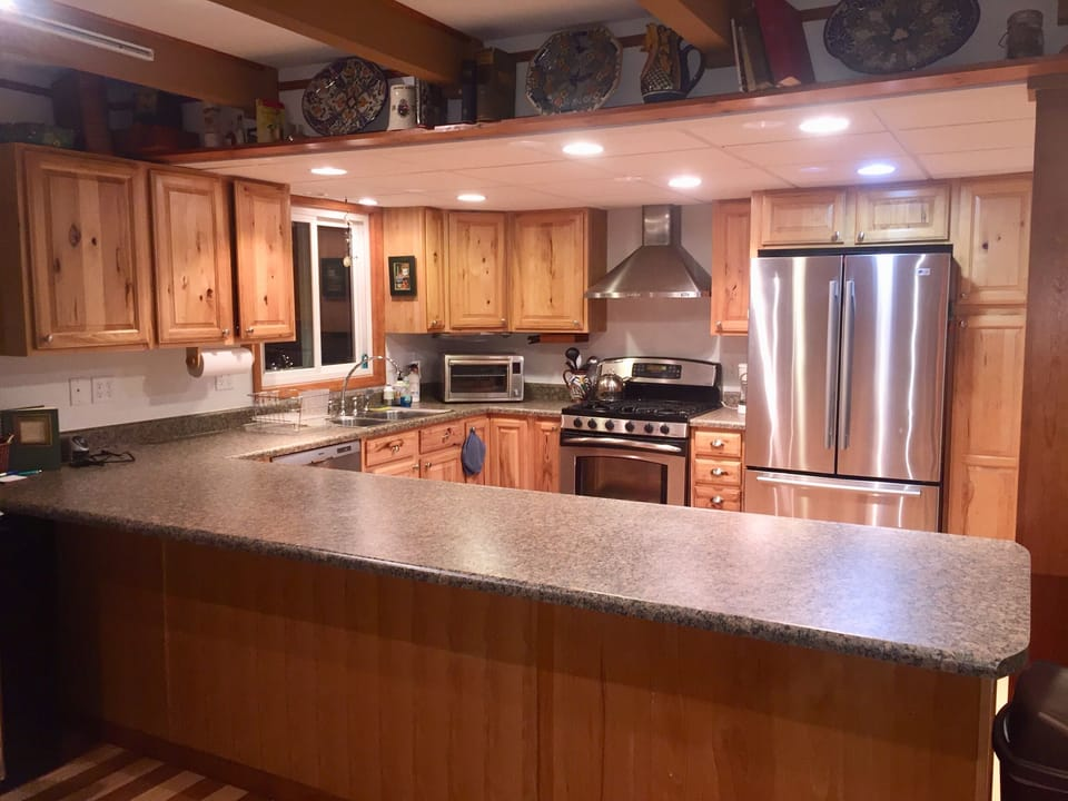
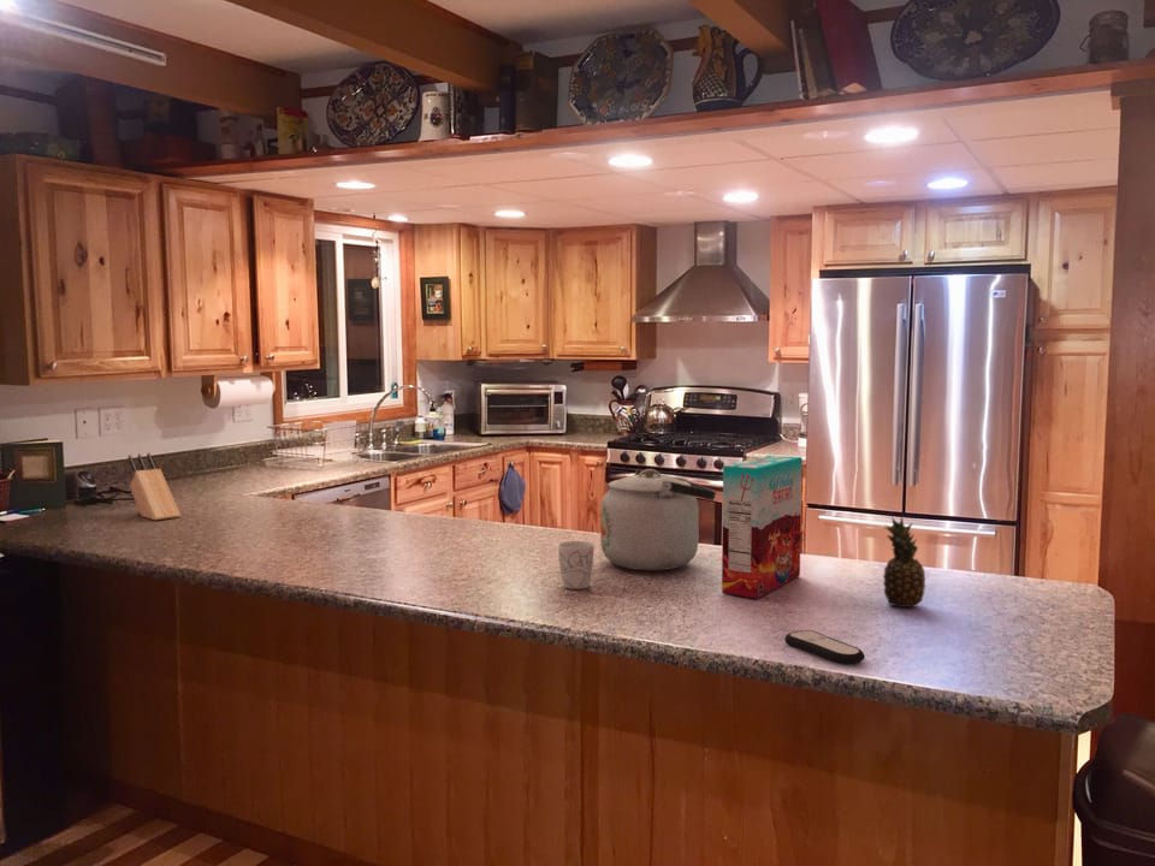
+ knife block (152, 485)
+ mug (575, 563)
+ fruit (904, 560)
+ cereal box (763, 522)
+ remote control (824, 646)
+ kettle (648, 514)
